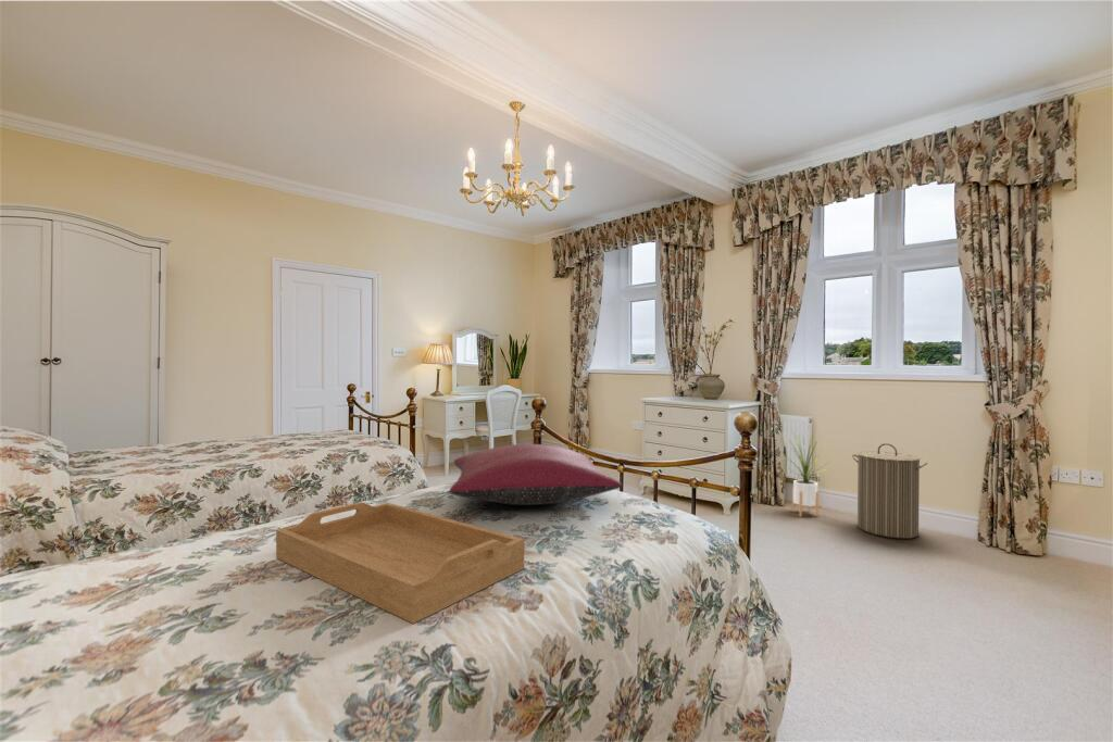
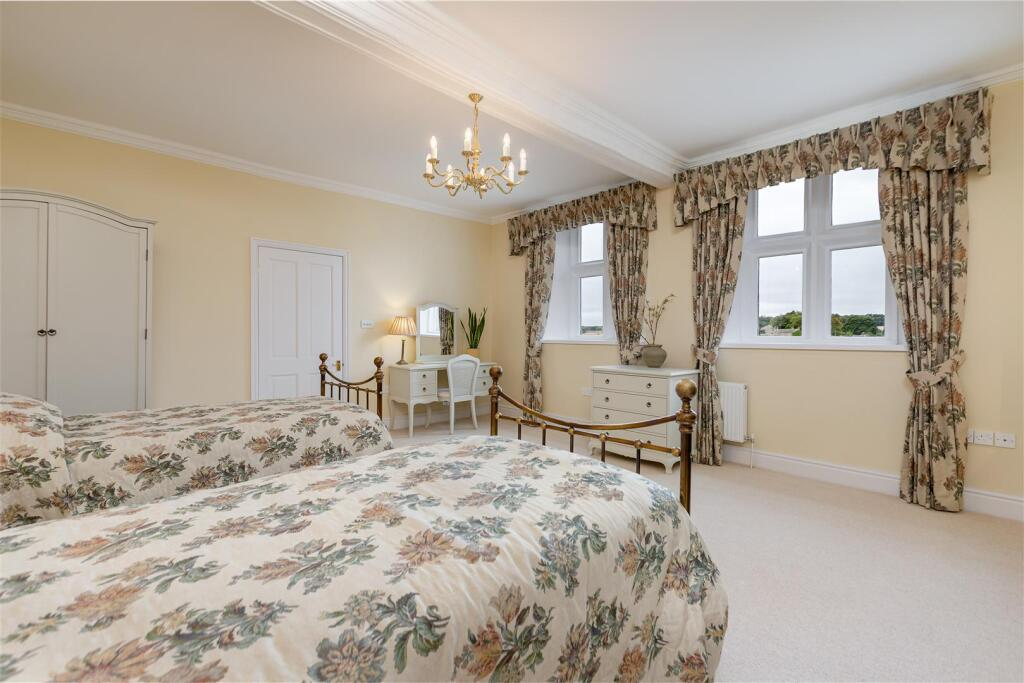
- laundry hamper (887, 487)
- house plant (806, 471)
- pillow (528, 471)
- serving tray (397, 544)
